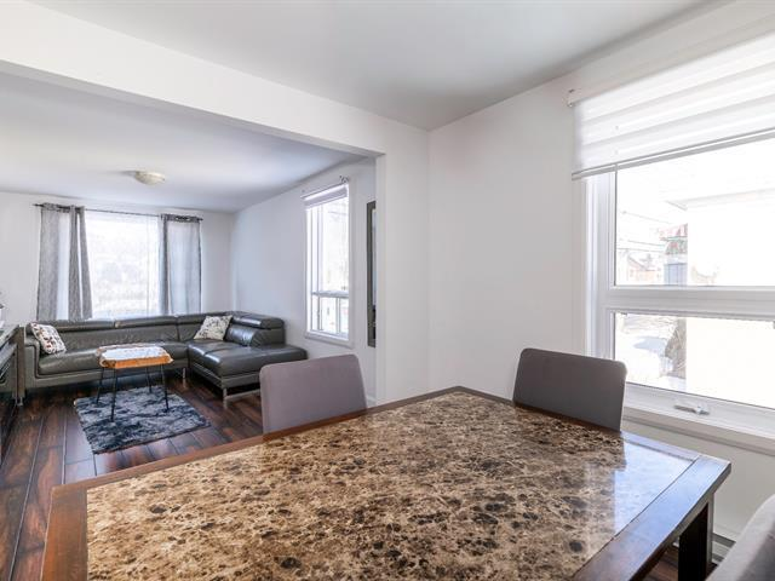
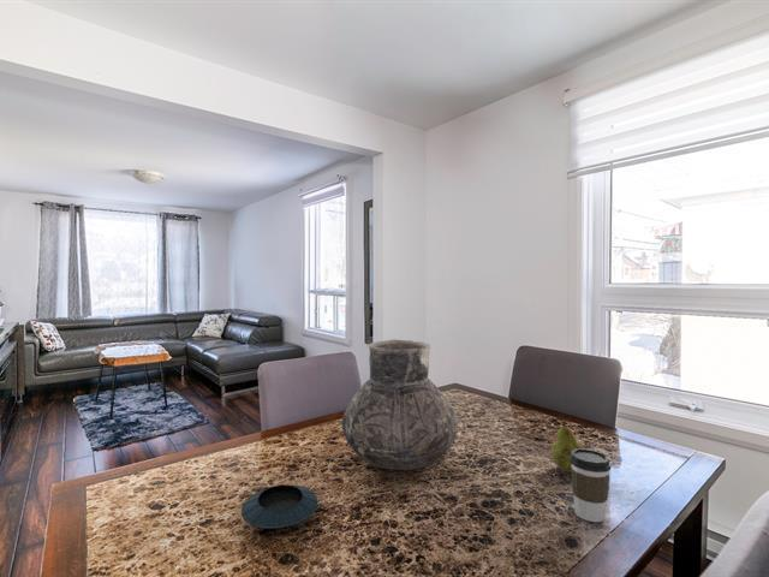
+ fruit (568, 446)
+ coffee cup (589, 484)
+ saucer (280, 501)
+ vase (399, 401)
